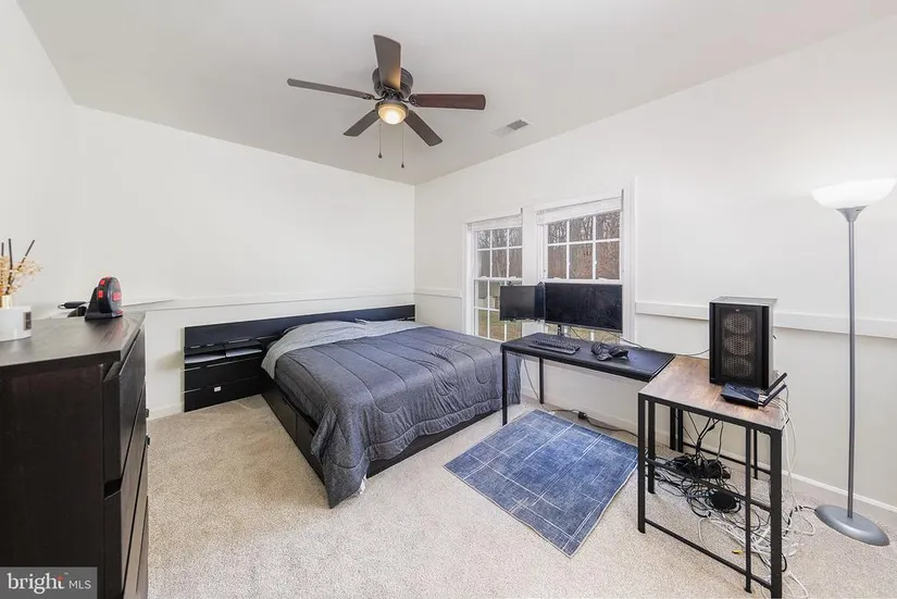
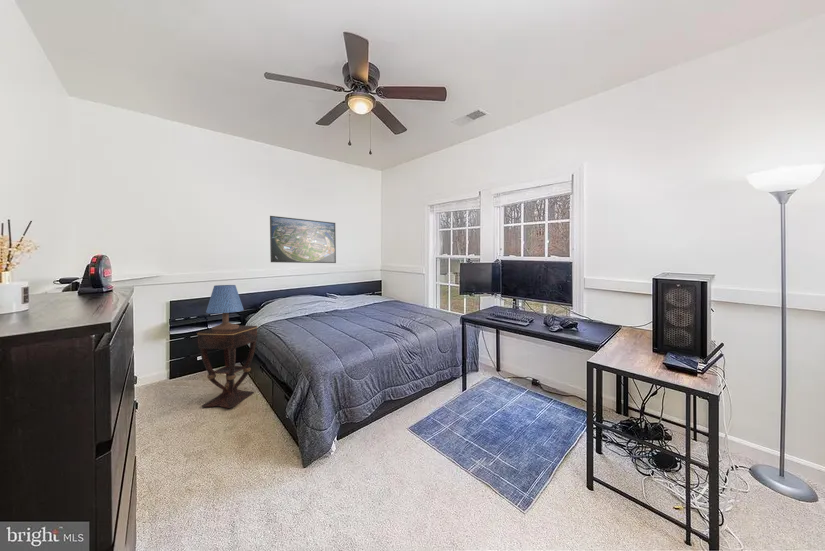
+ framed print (305, 241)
+ side table (229, 363)
+ table lamp (225, 306)
